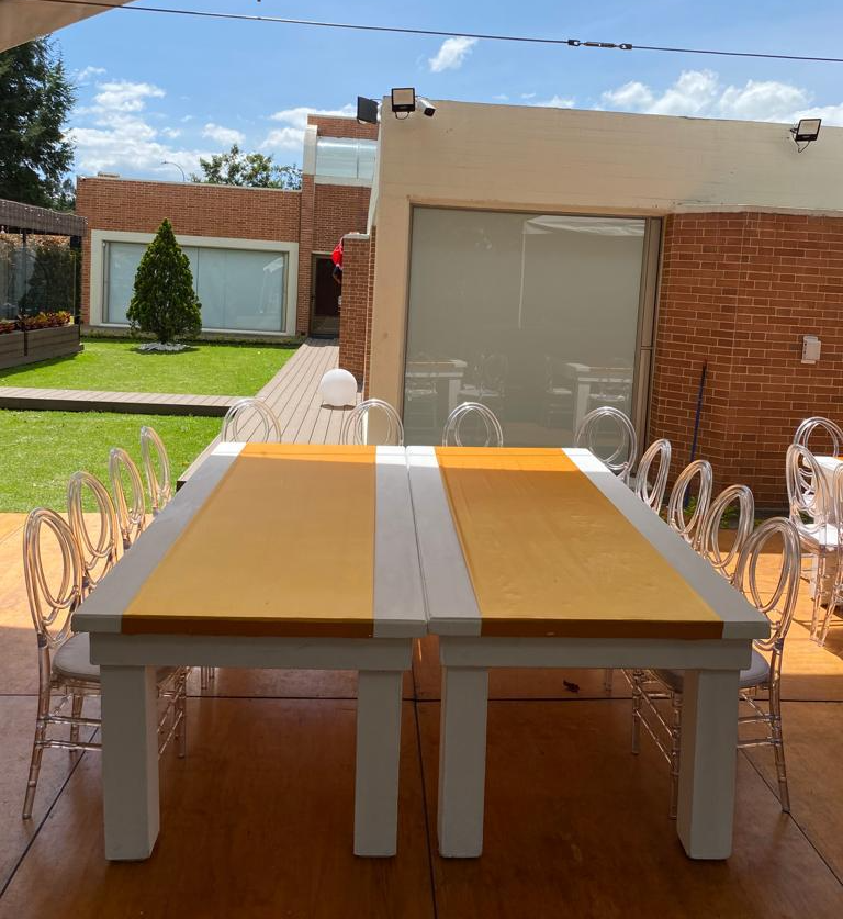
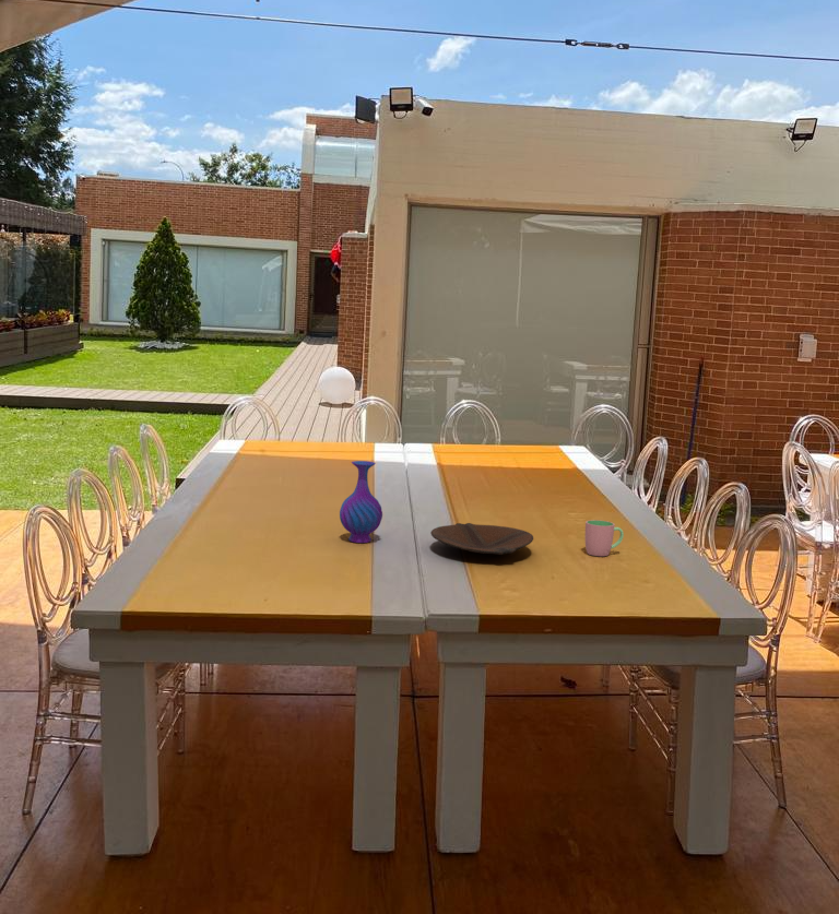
+ serving platter (482, 542)
+ cup (603, 538)
+ vase (362, 501)
